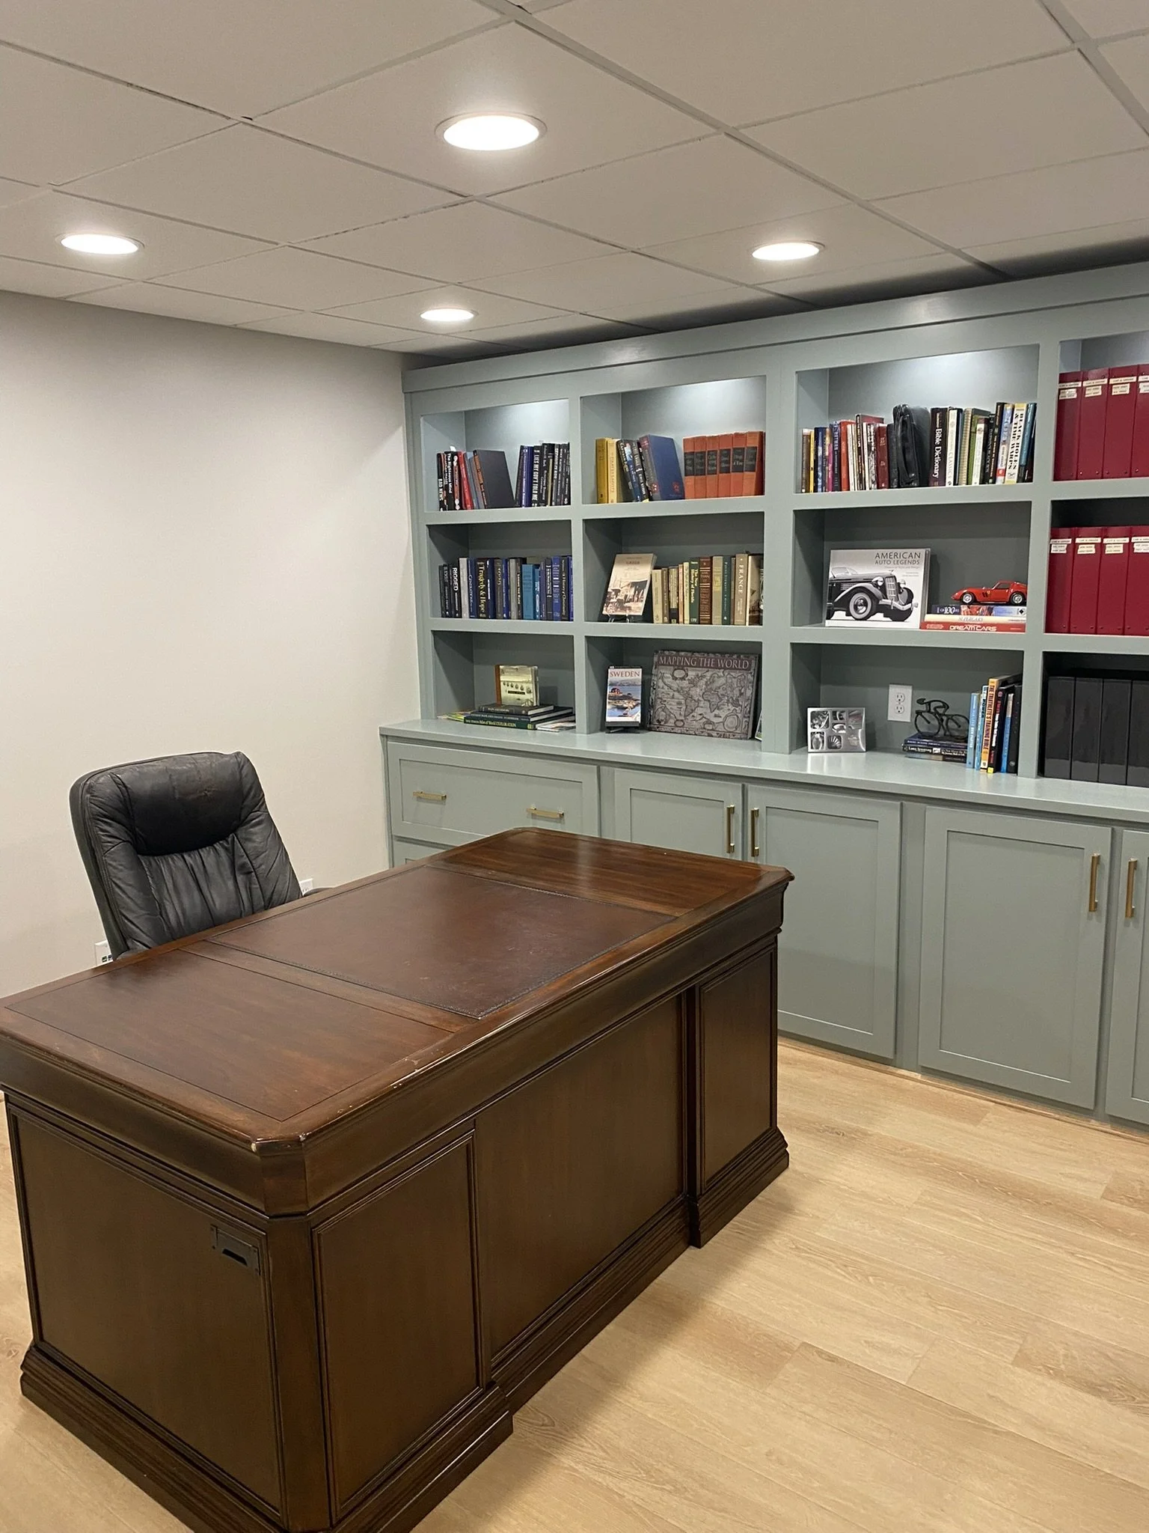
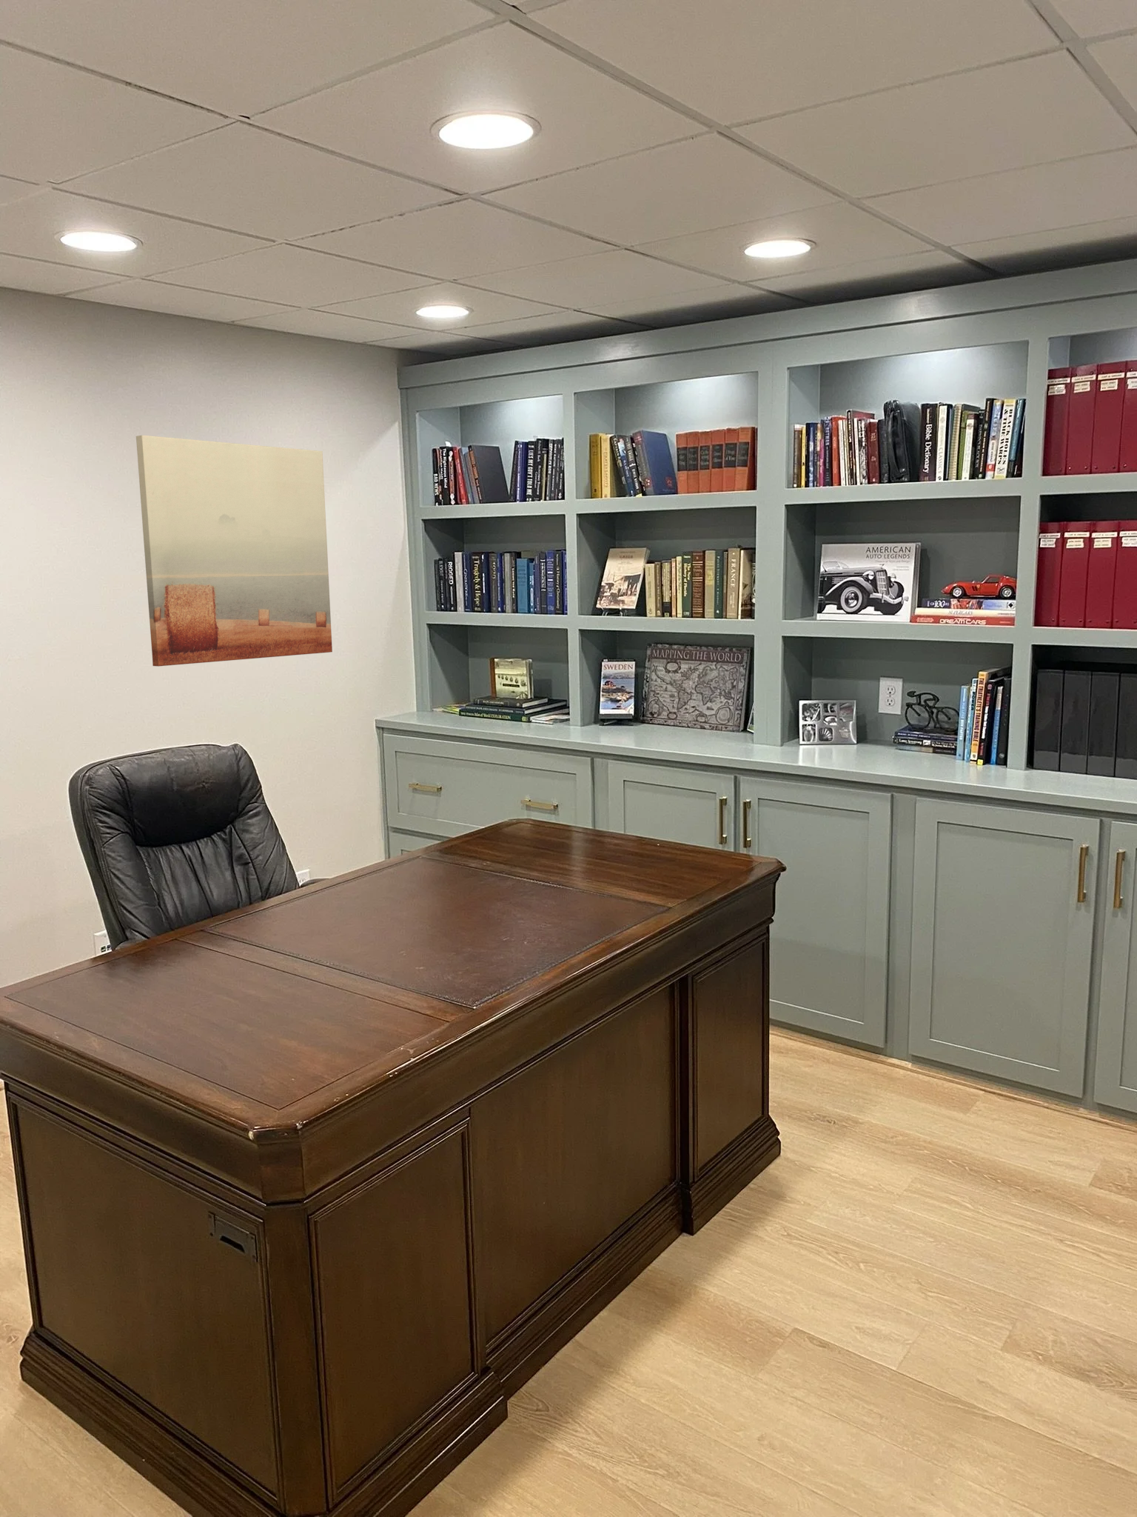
+ wall art (241, 553)
